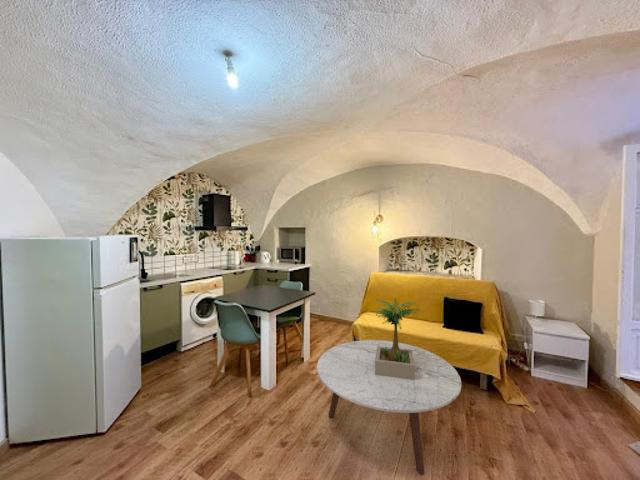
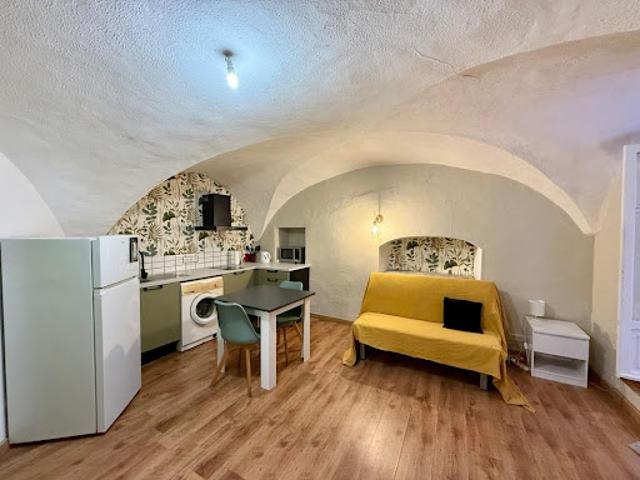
- potted plant (397, 334)
- coffee table (384, 395)
